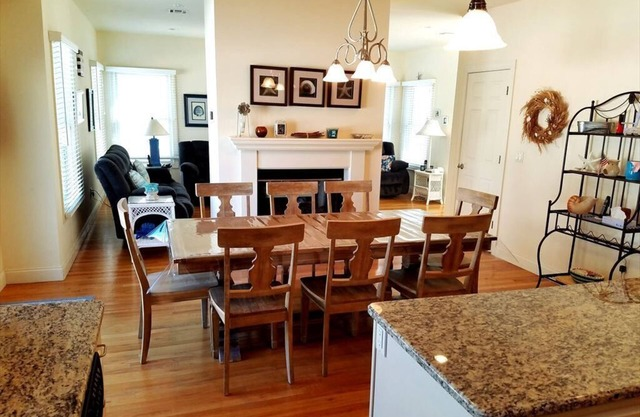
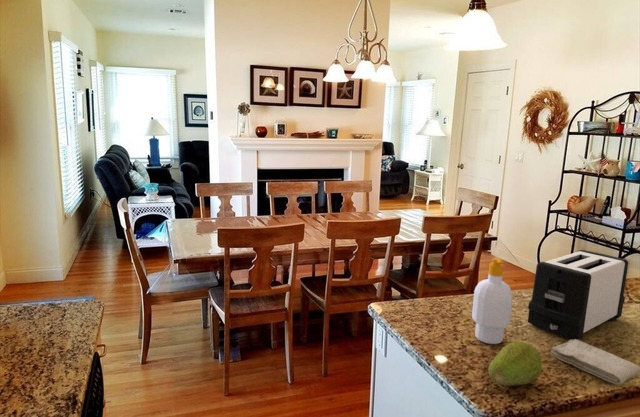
+ soap bottle (492, 299)
+ toaster (578, 292)
+ fruit (515, 363)
+ washcloth (594, 359)
